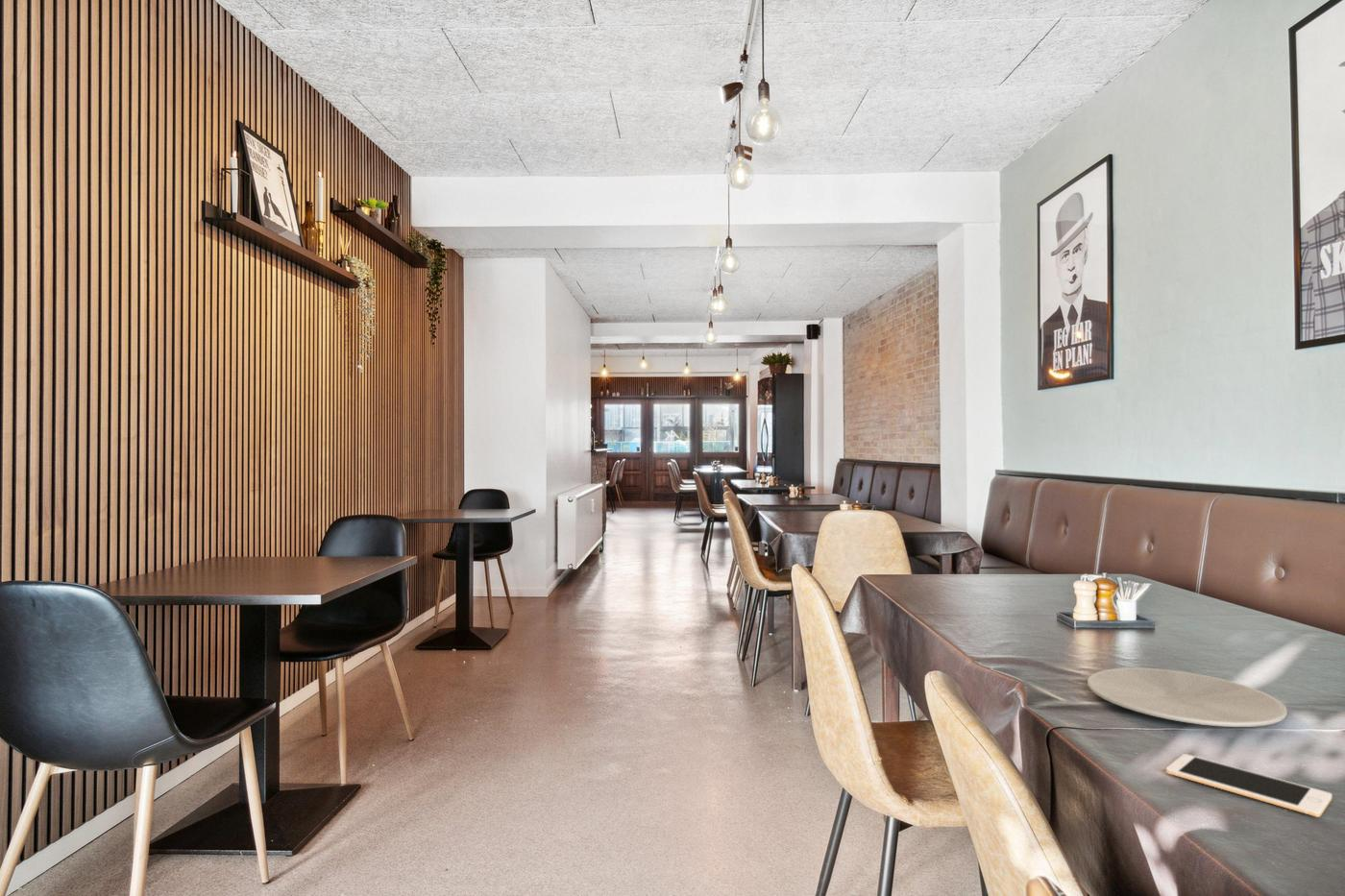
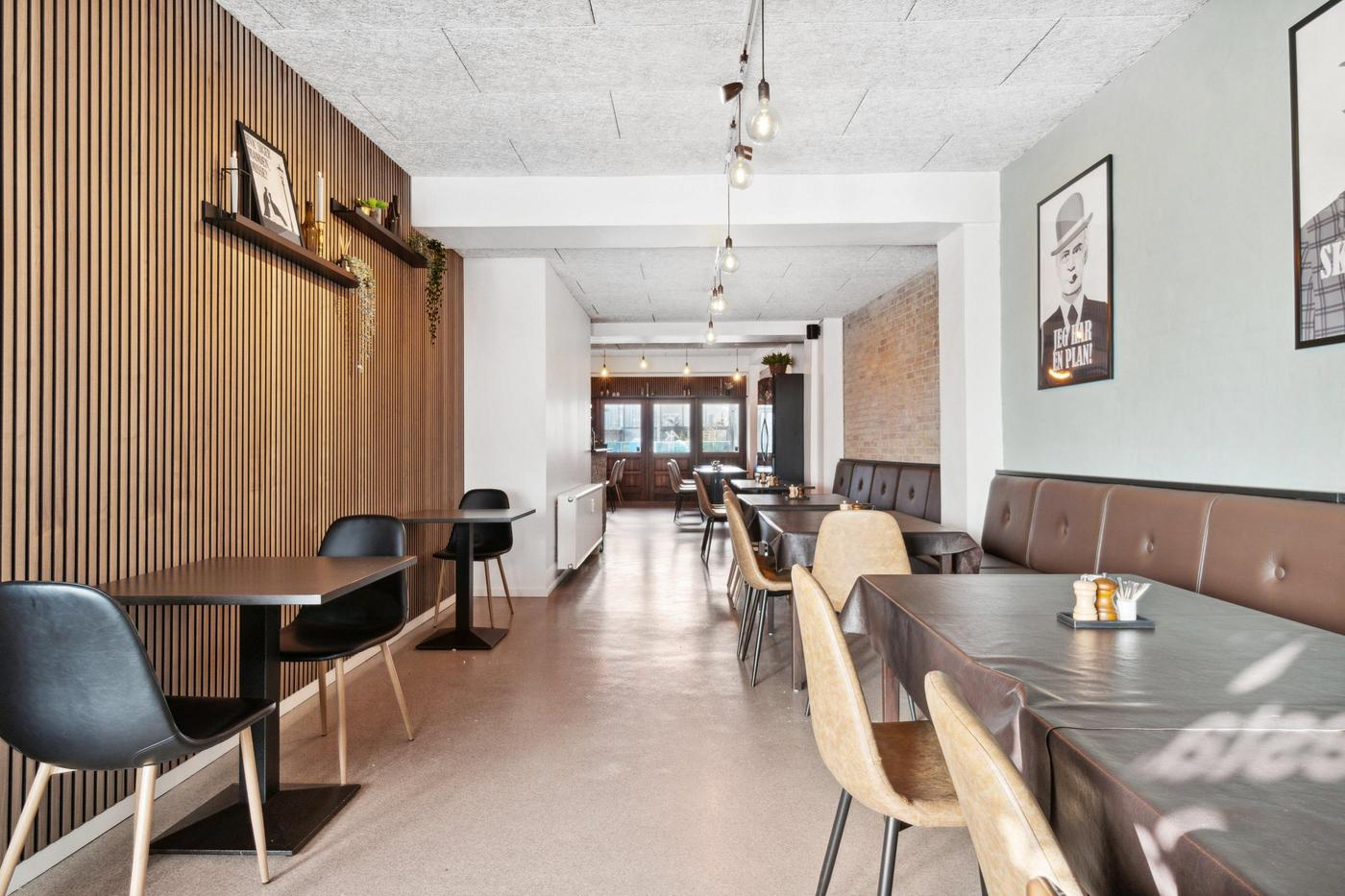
- plate (1181, 696)
- cell phone (1245, 783)
